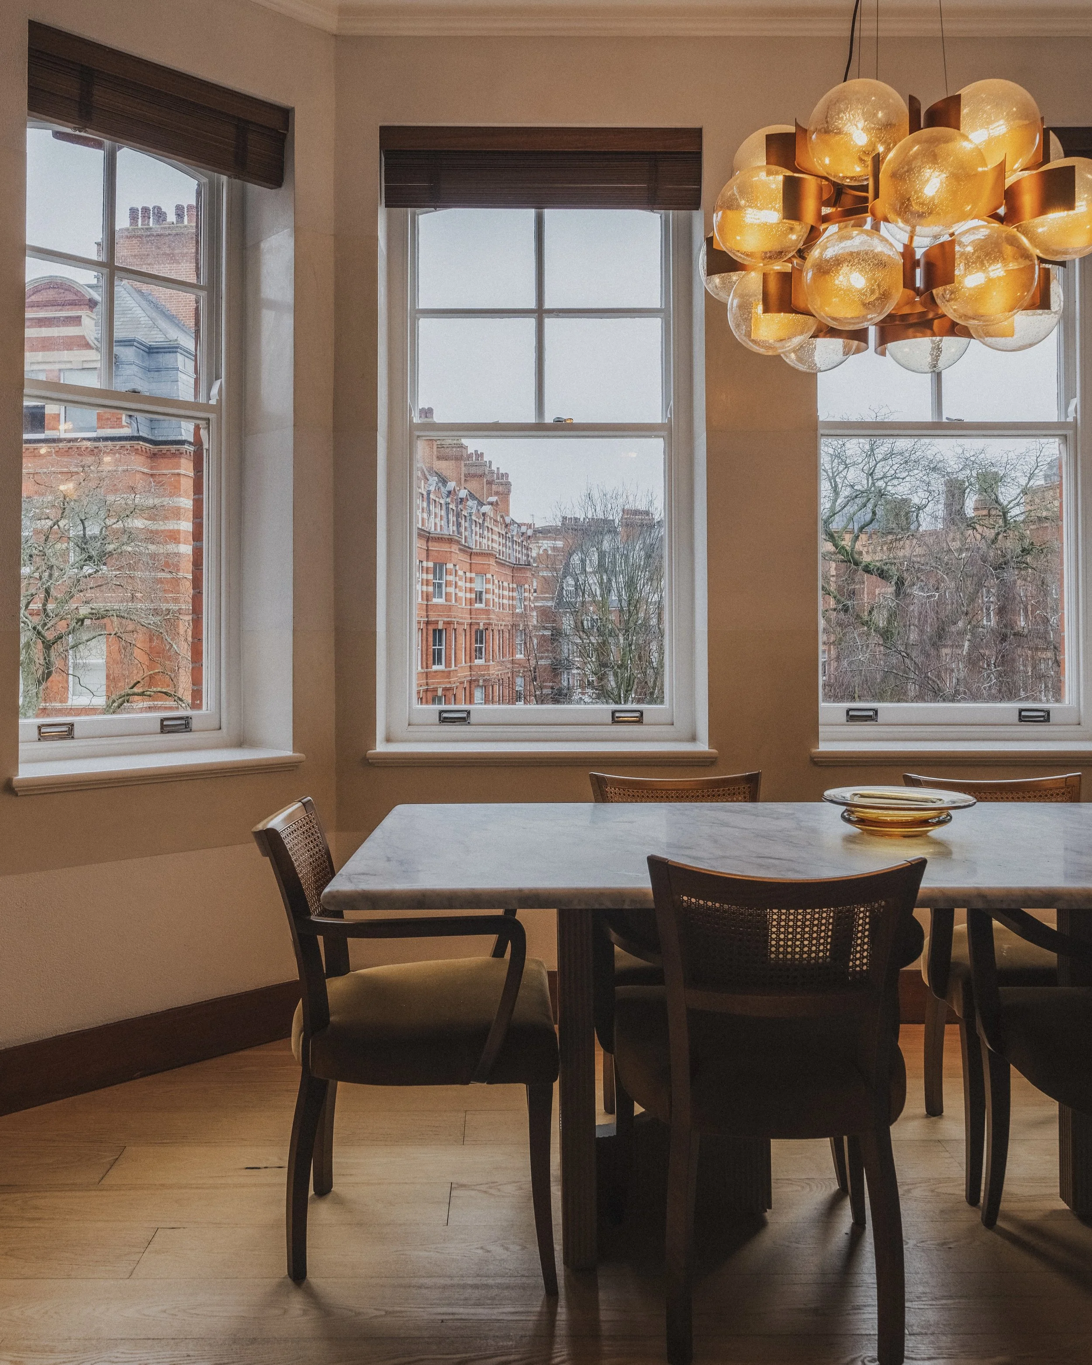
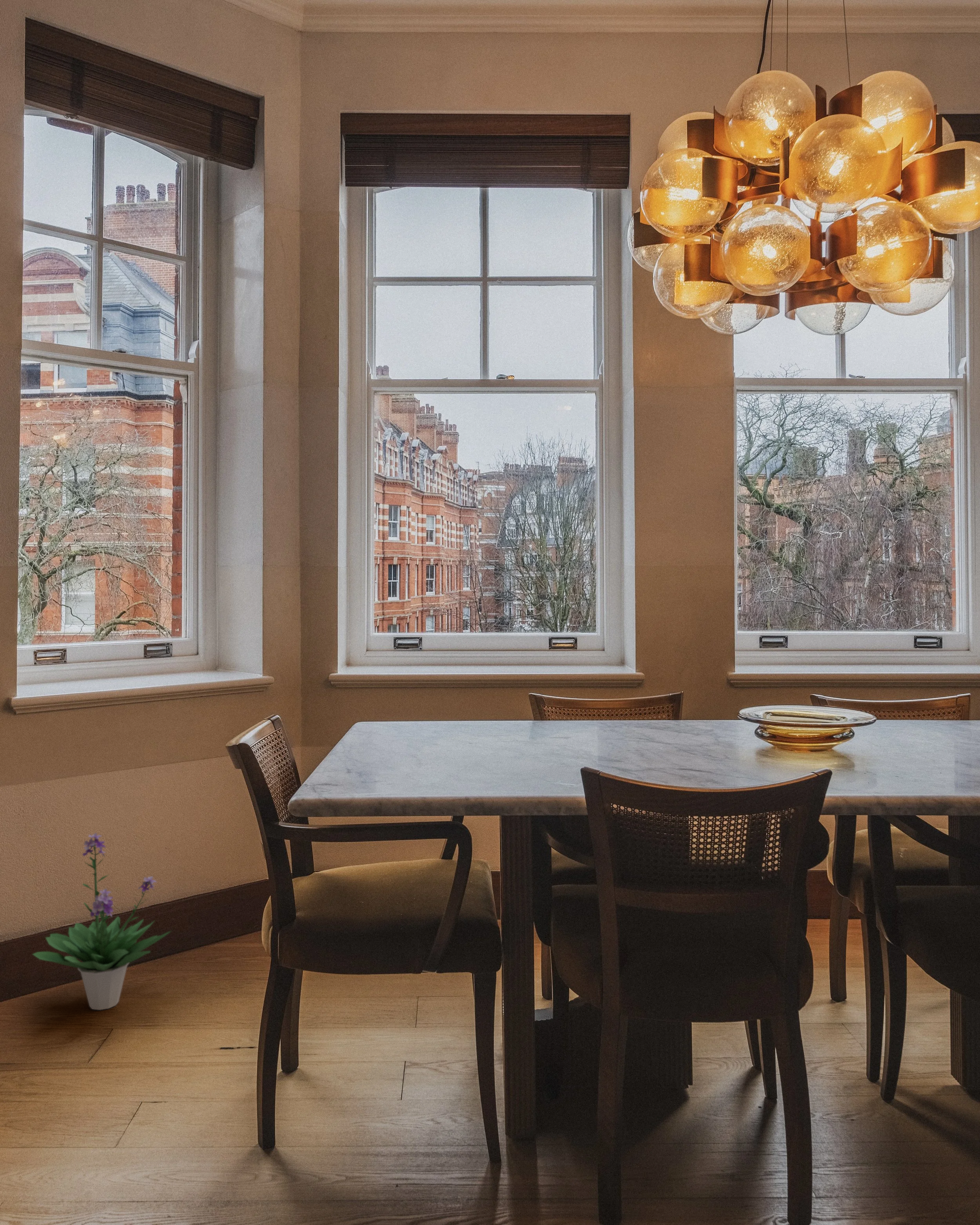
+ potted plant (102, 921)
